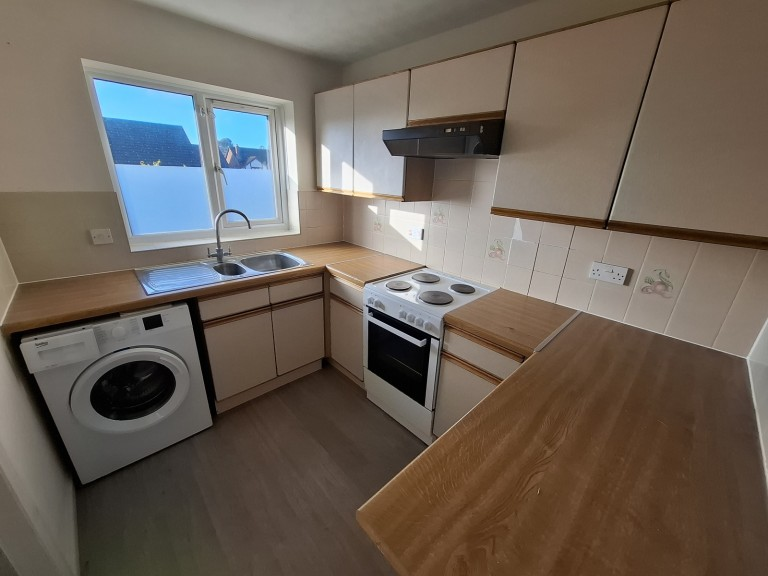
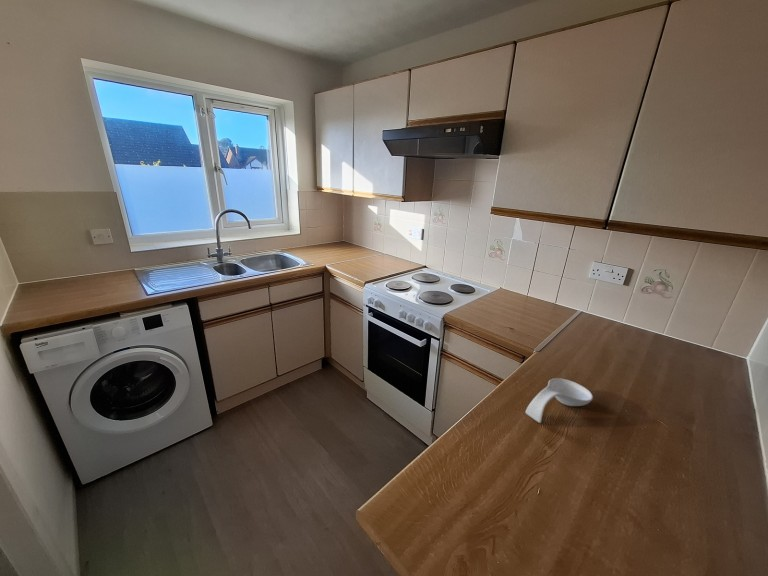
+ spoon rest (559, 395)
